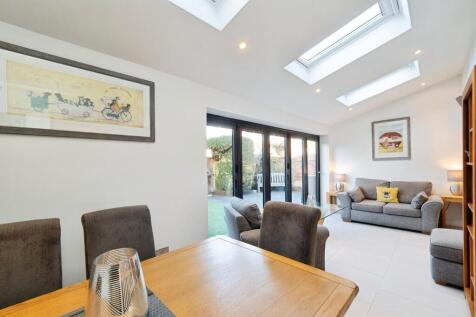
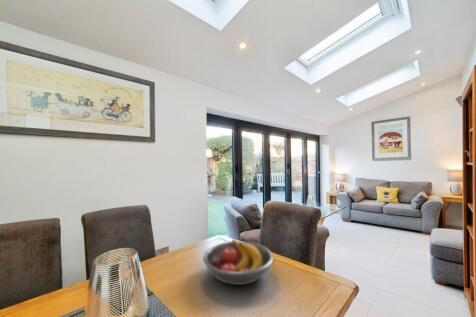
+ fruit bowl (238, 262)
